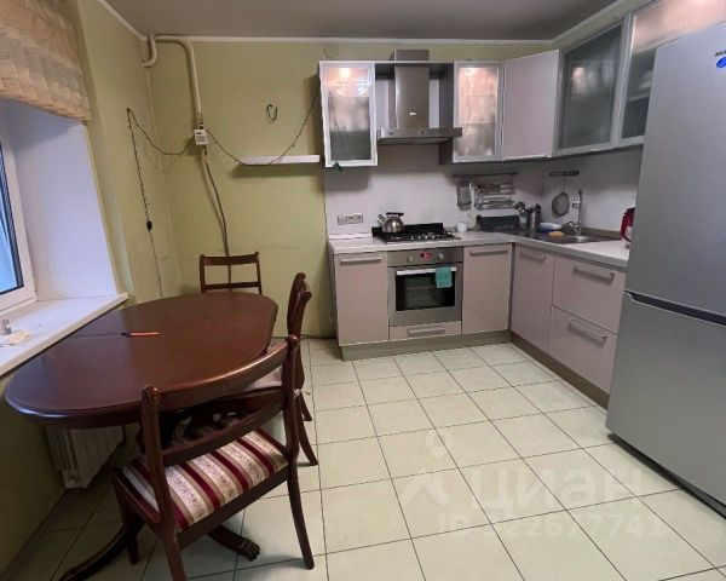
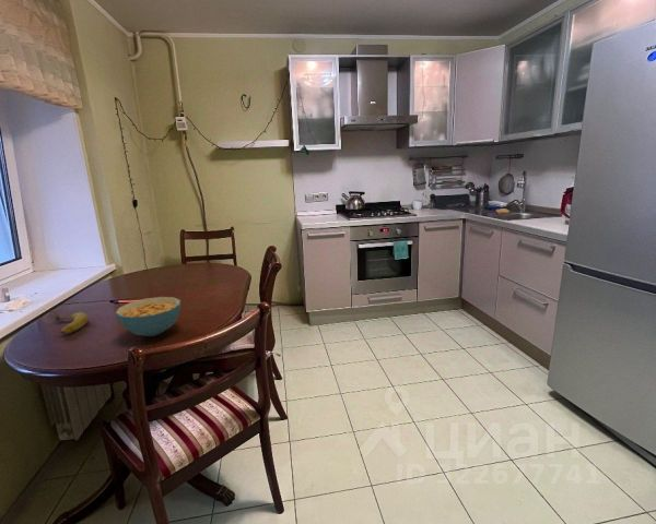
+ fruit (68, 324)
+ cereal bowl (151, 319)
